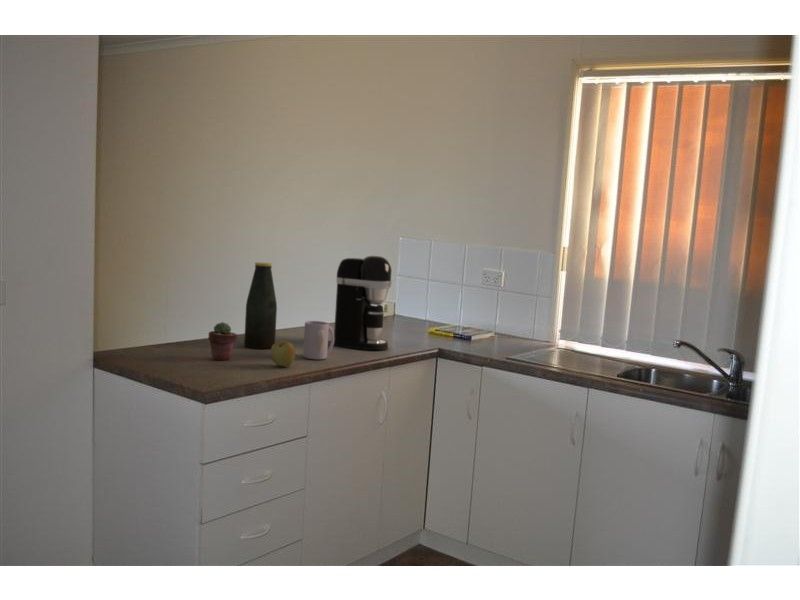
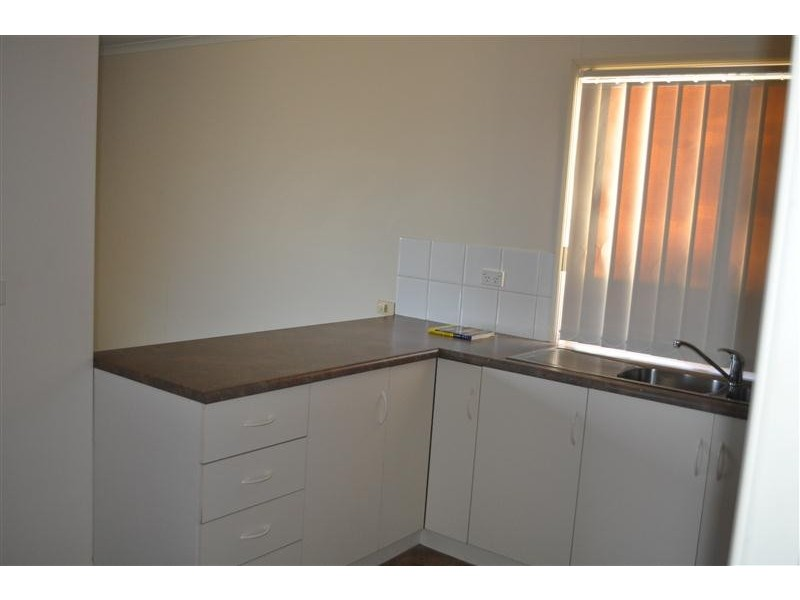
- mug (319, 339)
- bottle (261, 304)
- coffee maker (362, 300)
- potted succulent (222, 340)
- apple (283, 353)
